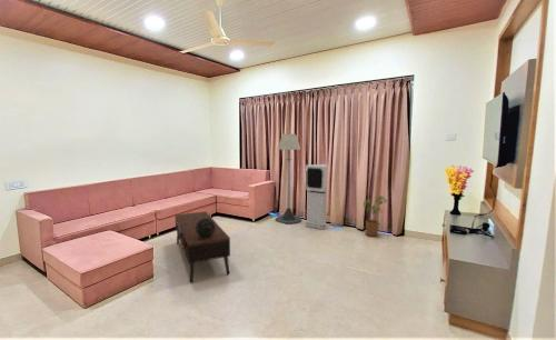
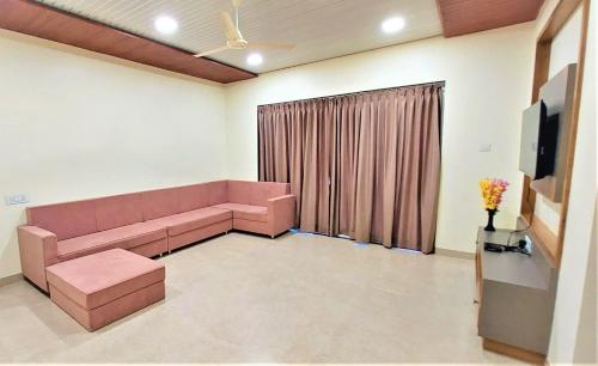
- air purifier (319, 194)
- decorative sphere (205, 227)
- house plant (373, 214)
- coffee table (199, 240)
- floor lamp (288, 178)
